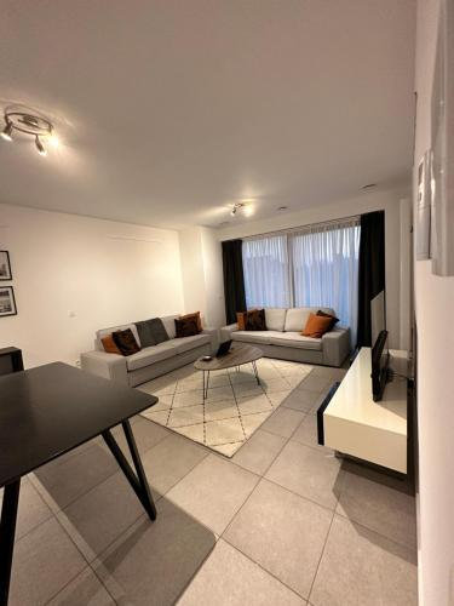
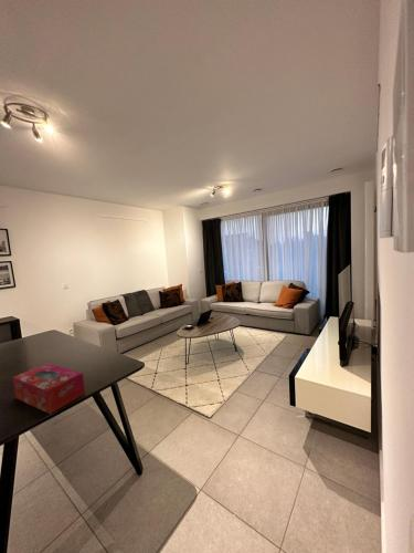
+ tissue box (49, 385)
